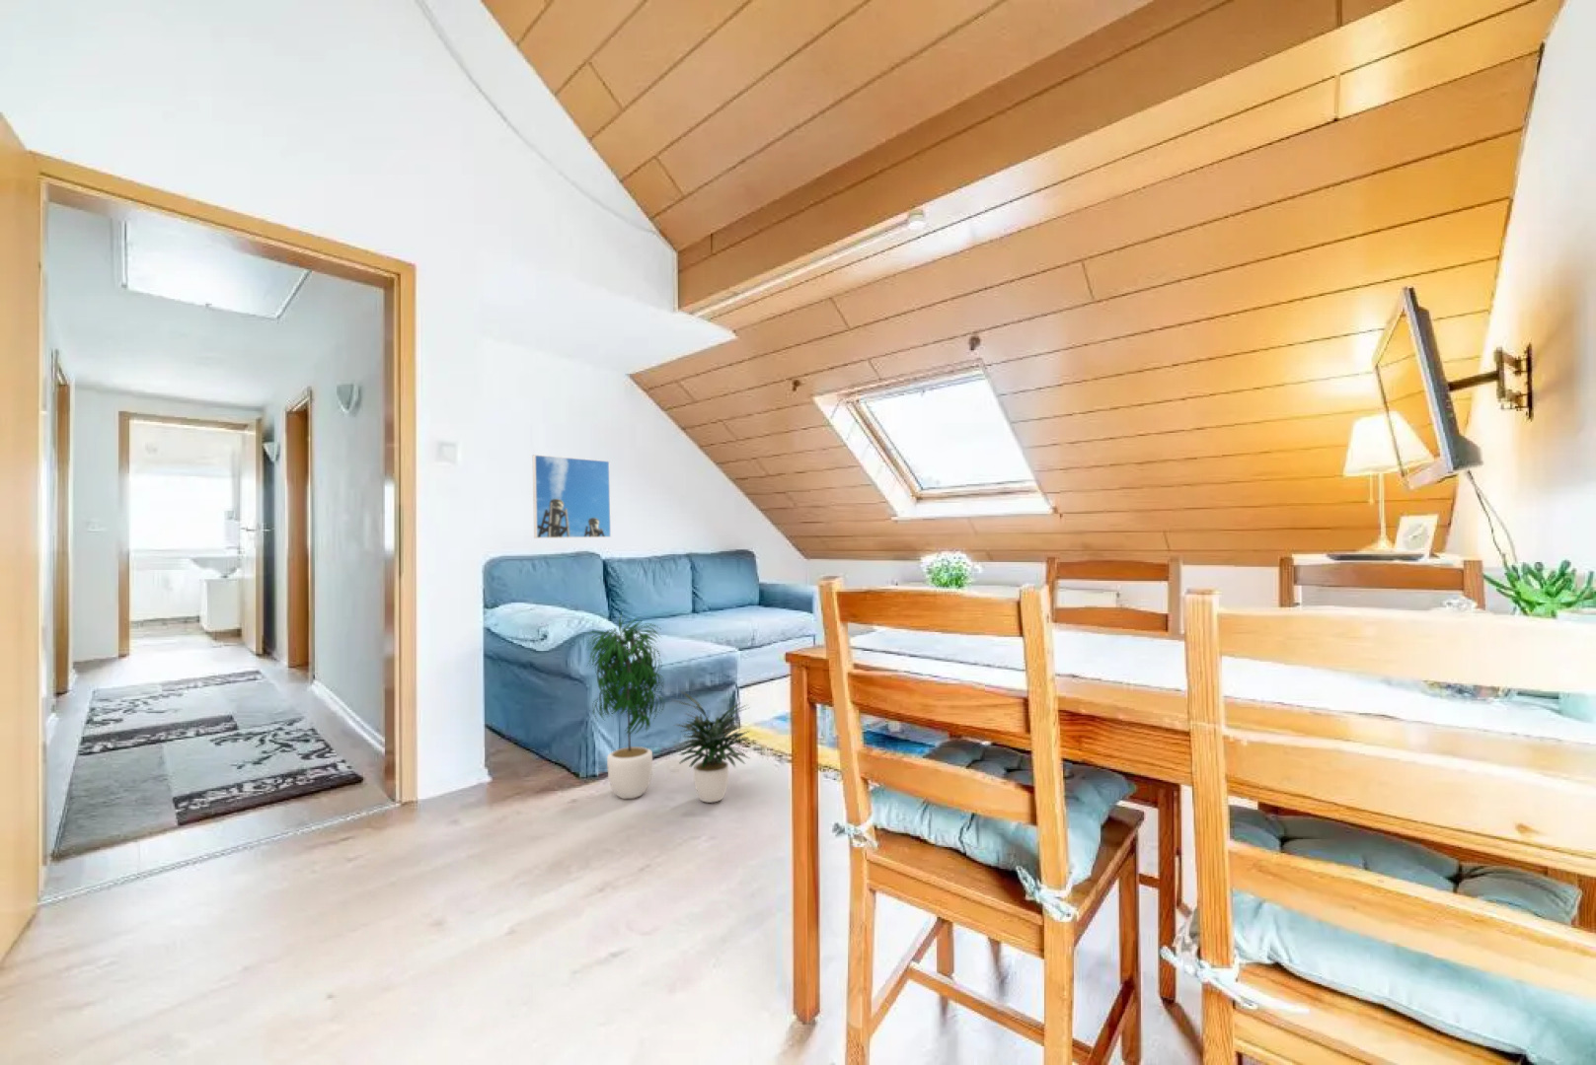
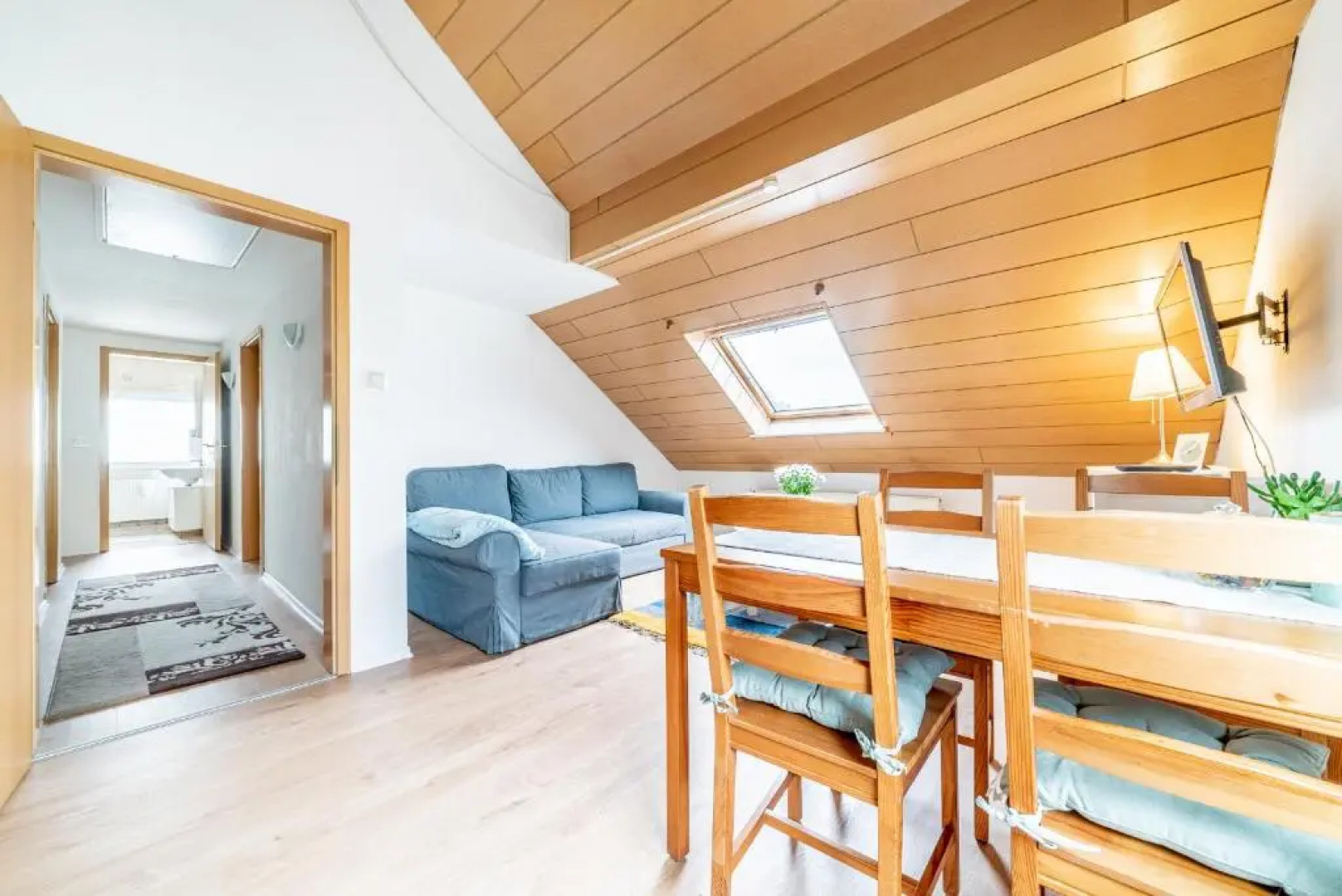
- potted plant (662, 704)
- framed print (572, 498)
